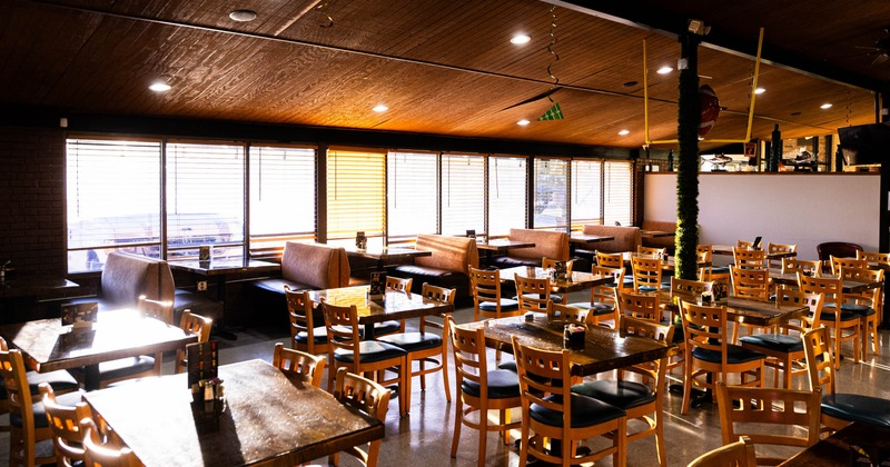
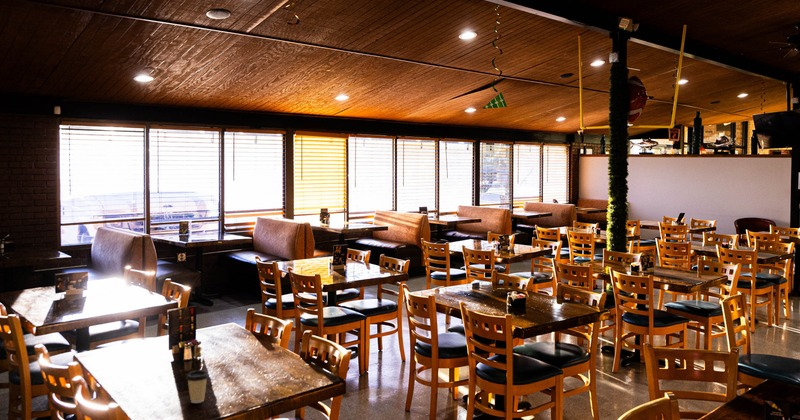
+ coffee cup (197, 387)
